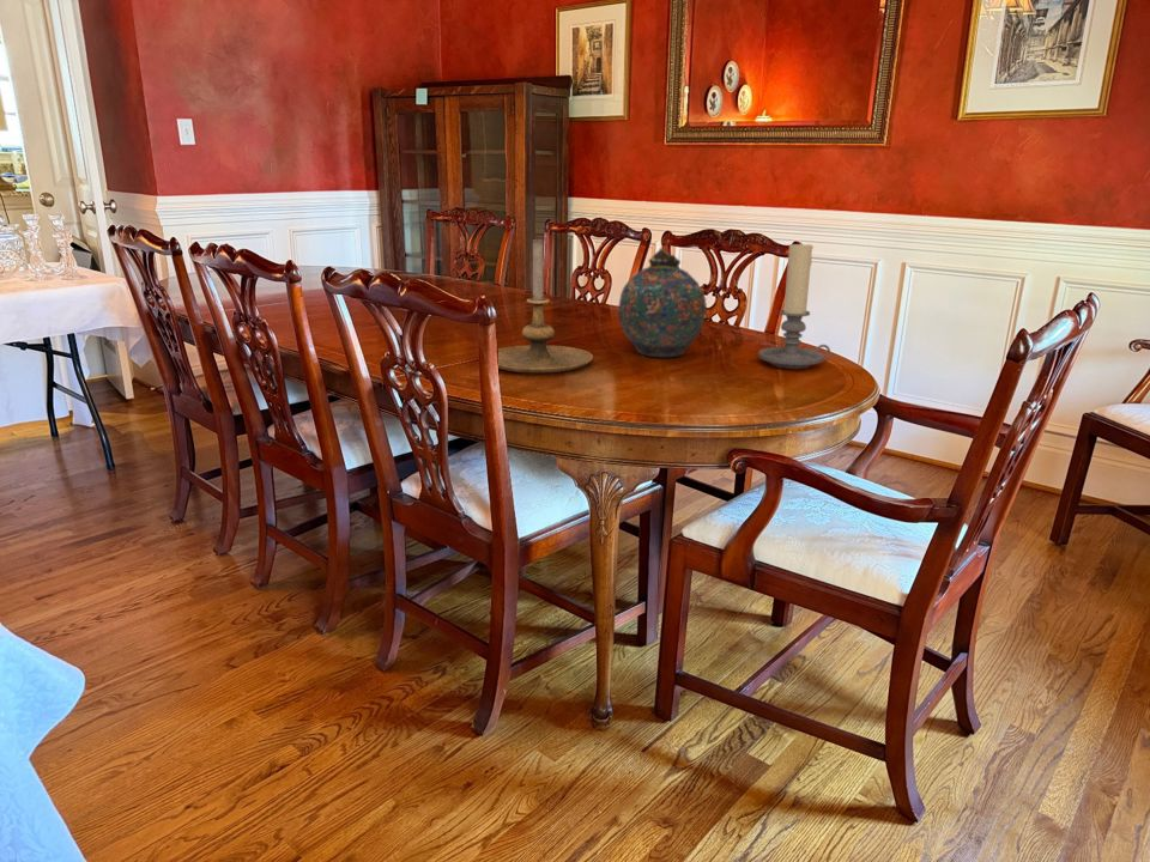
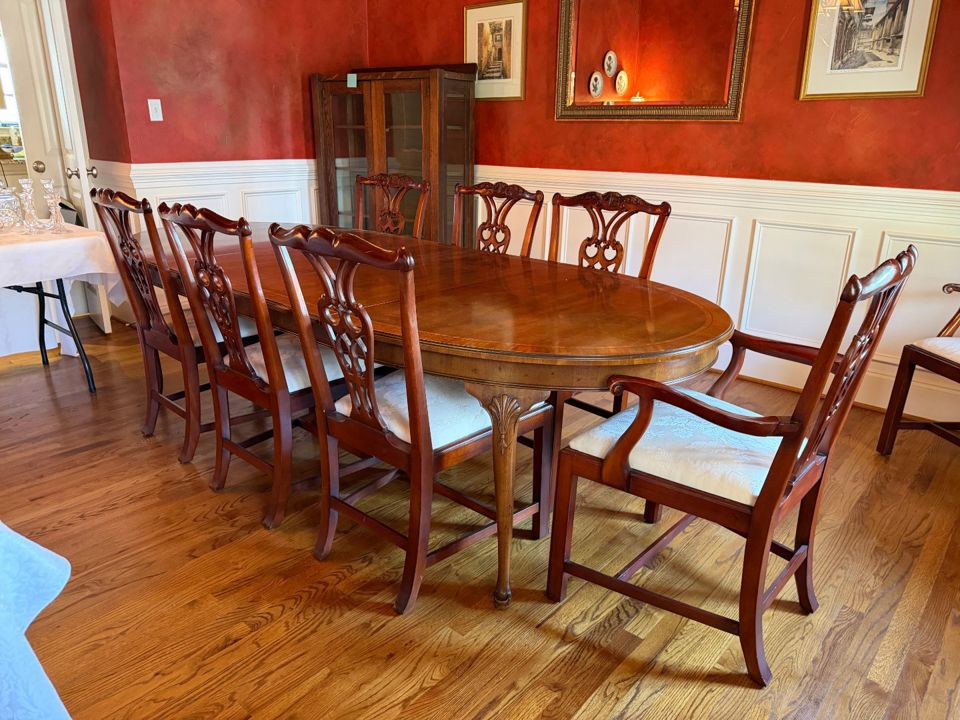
- snuff bottle (662, 301)
- candle holder (801, 304)
- candle holder (538, 302)
